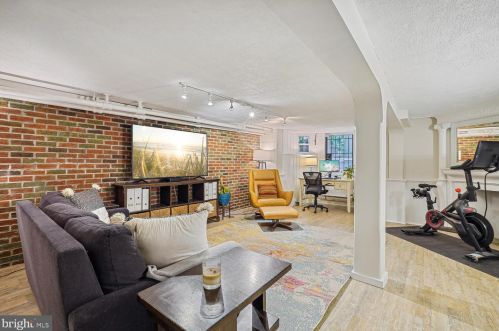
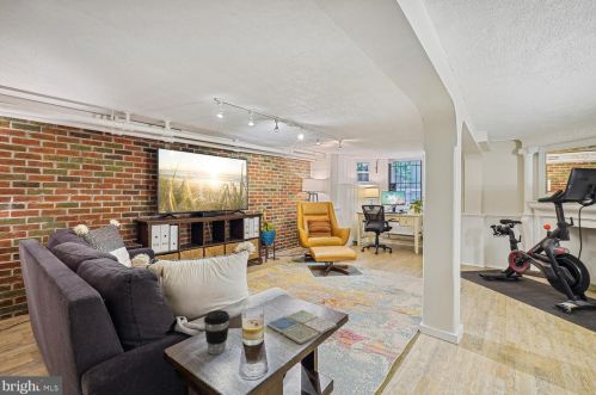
+ drink coaster (301, 325)
+ coffee cup (216, 332)
